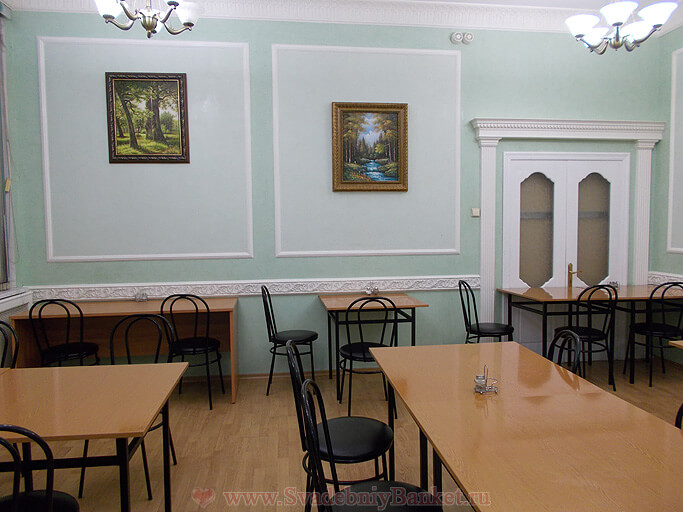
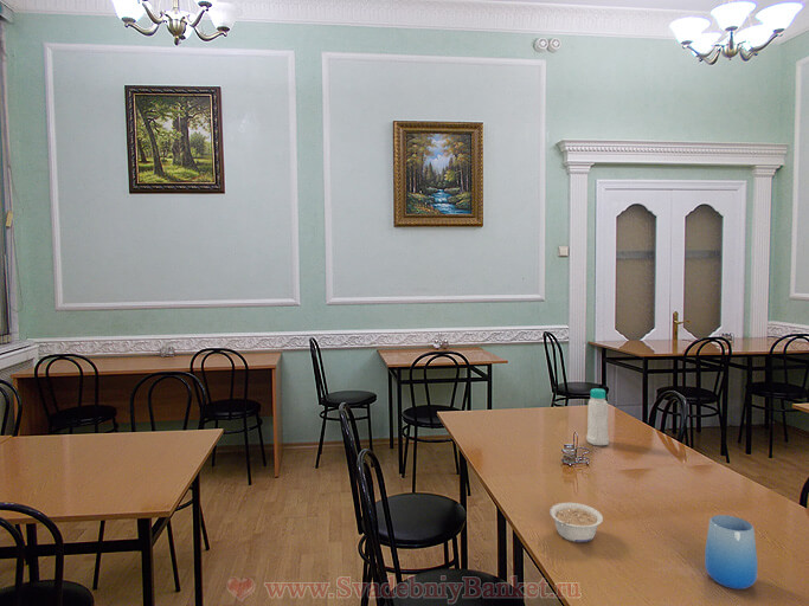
+ cup (731, 550)
+ bottle (597, 415)
+ legume (576, 522)
